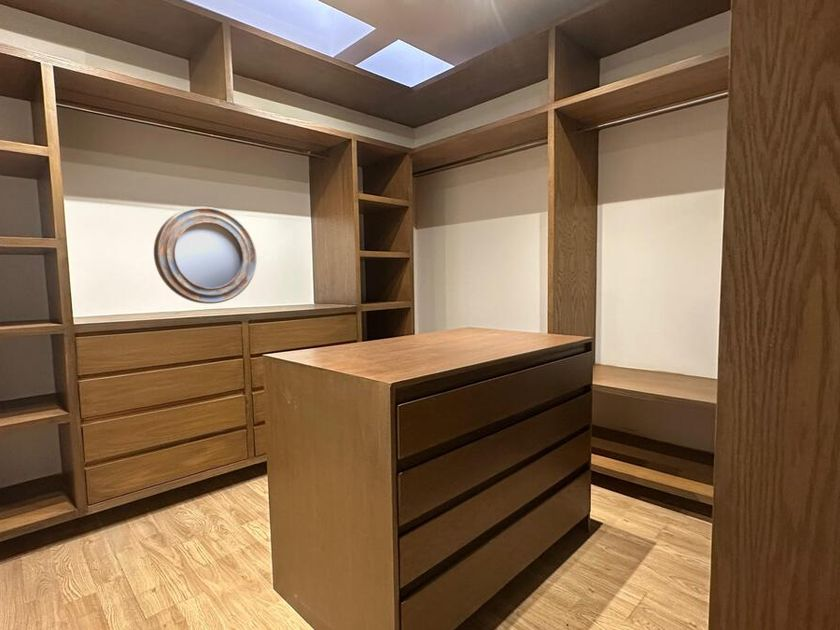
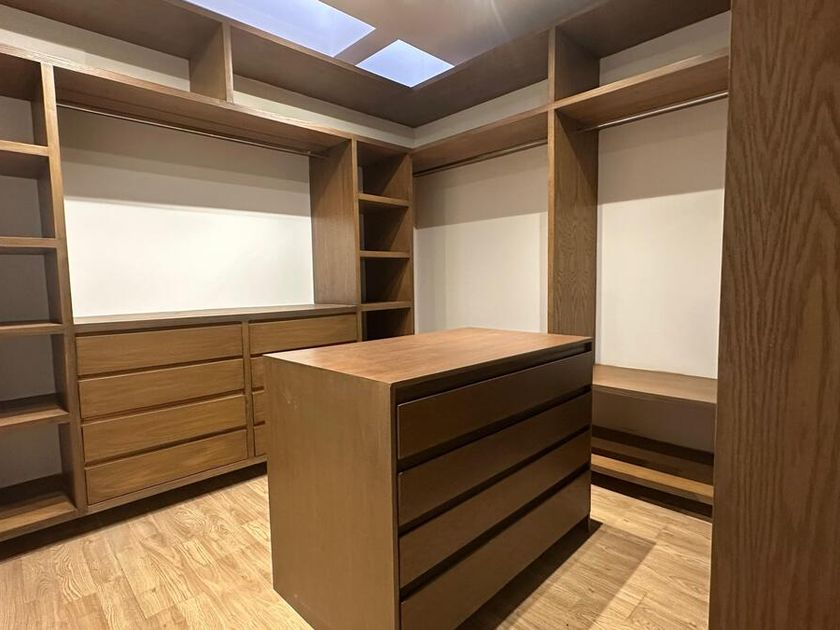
- home mirror (208, 255)
